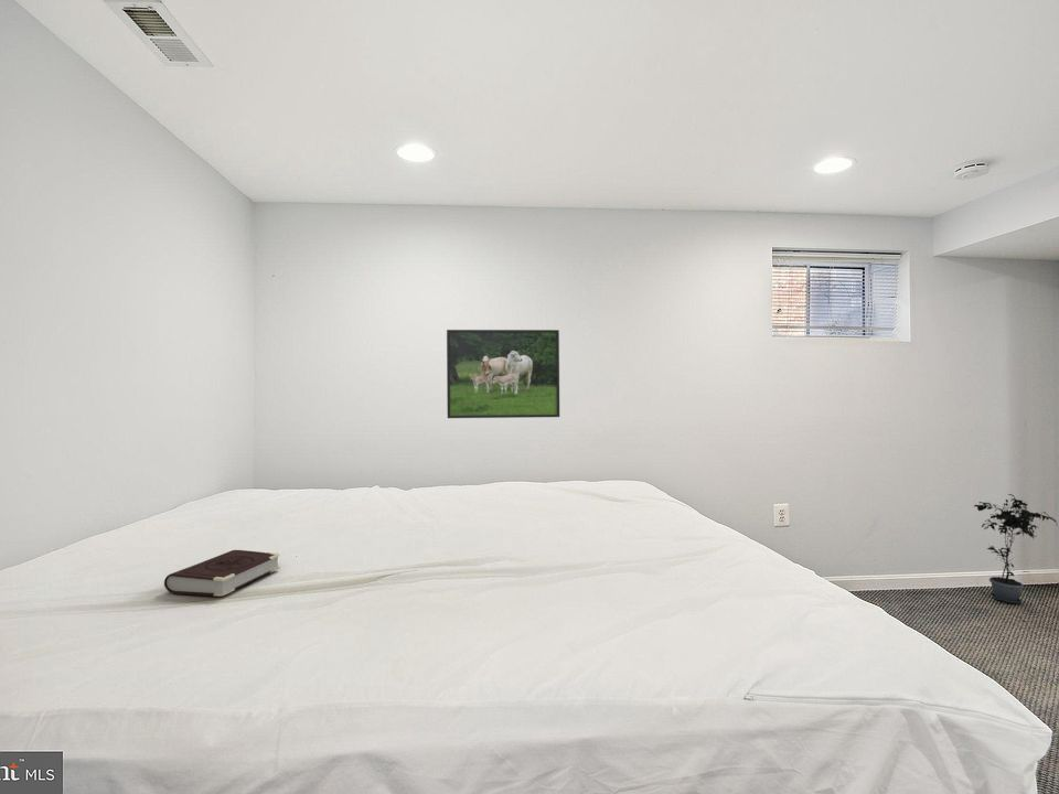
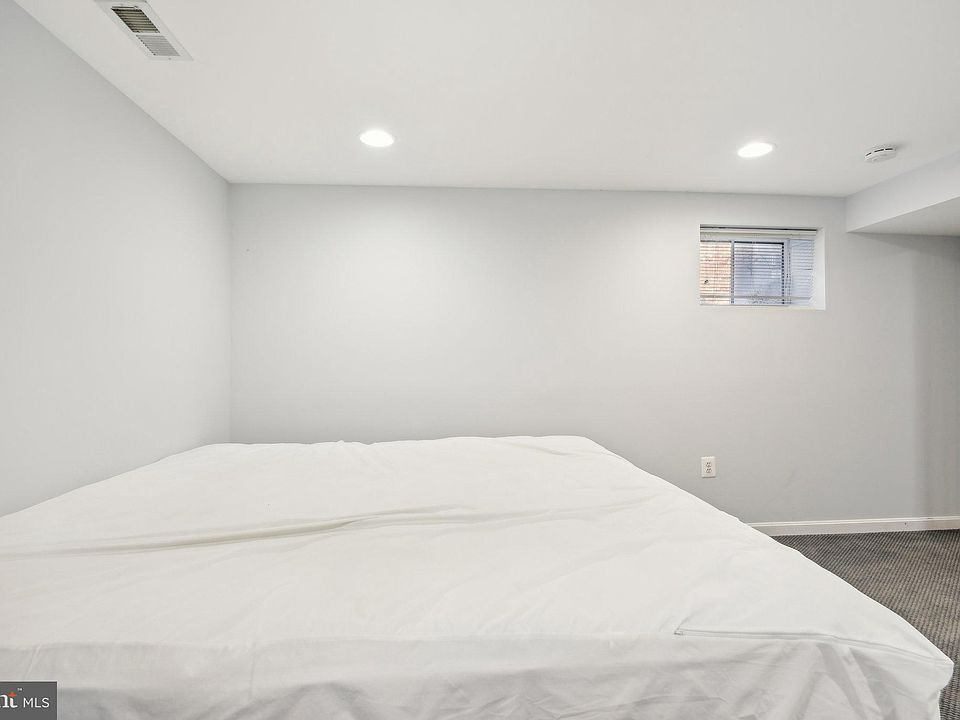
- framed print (503, 373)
- potted plant (1008, 548)
- book (225, 570)
